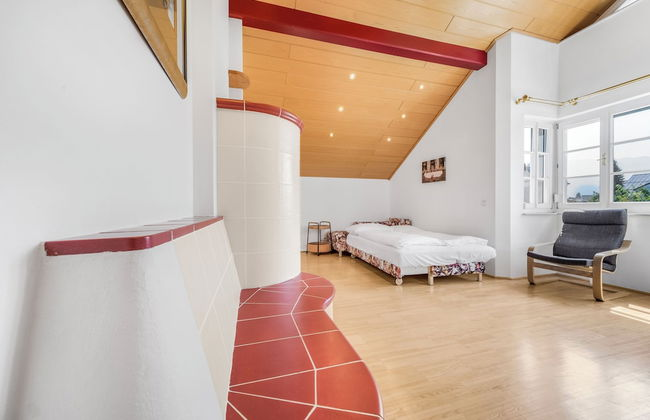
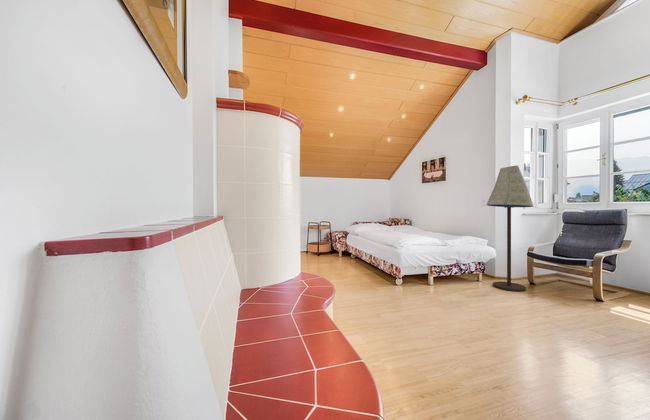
+ floor lamp (509, 226)
